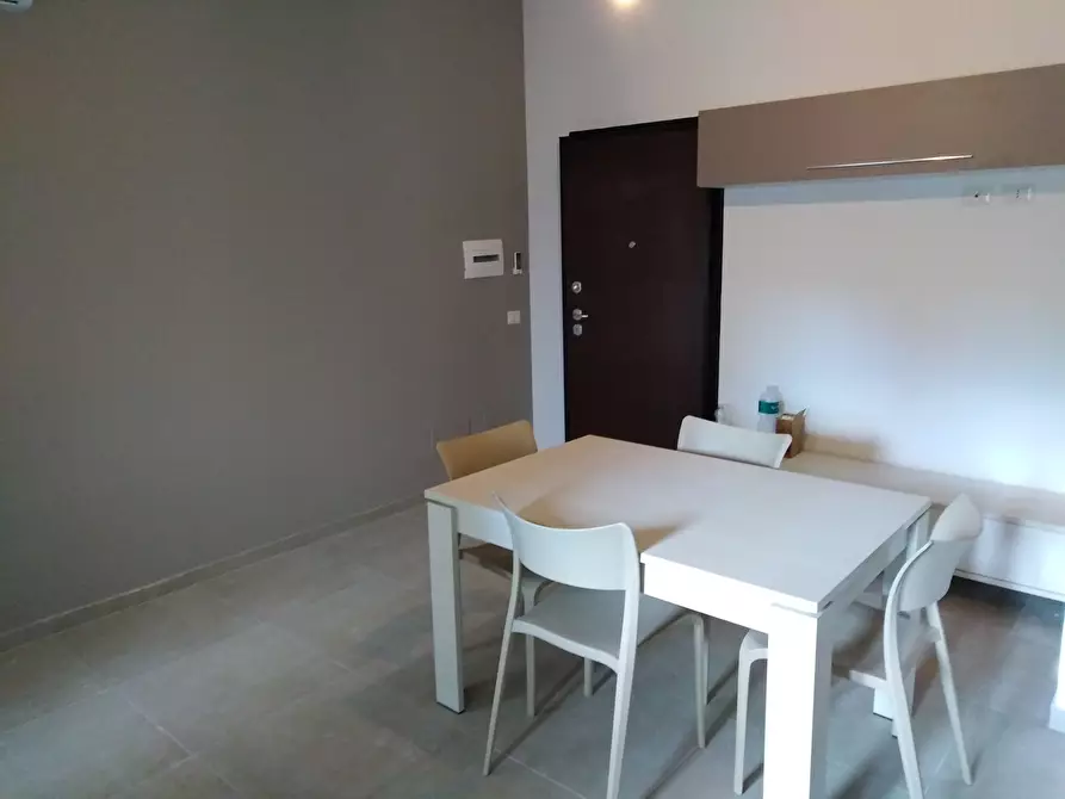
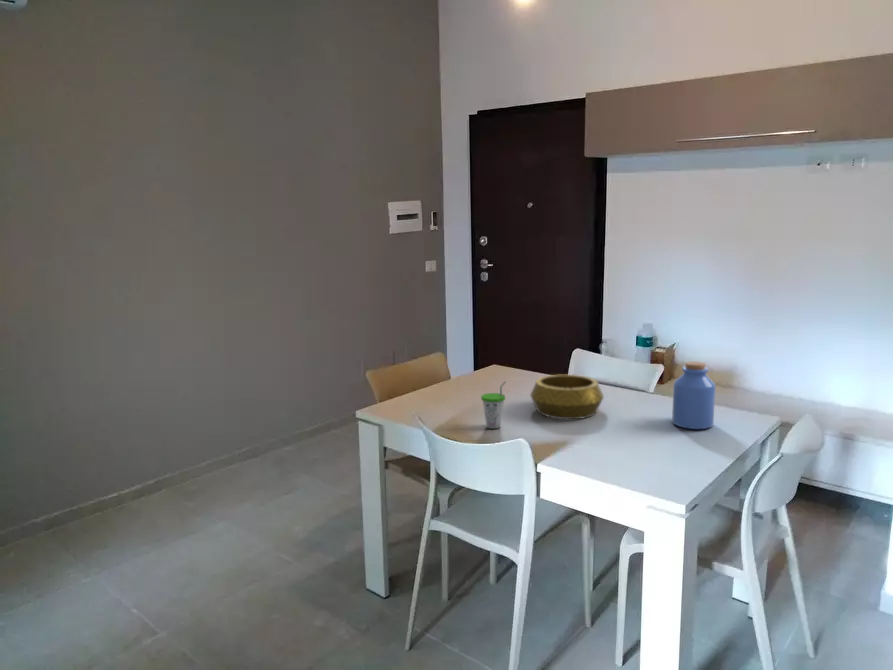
+ cup (493, 404)
+ jar (693, 393)
+ decorative bowl (566, 396)
